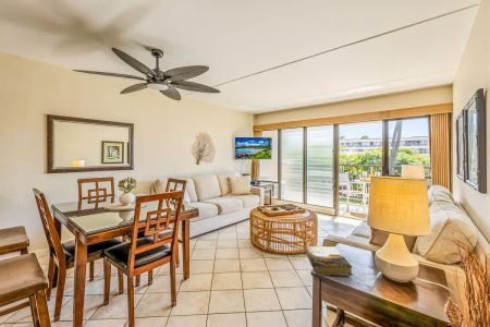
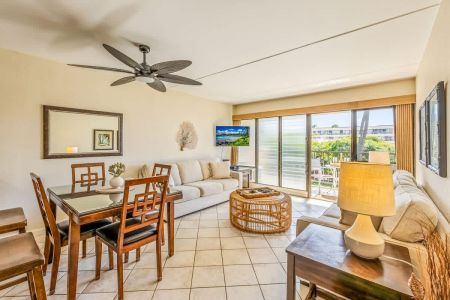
- book (326, 258)
